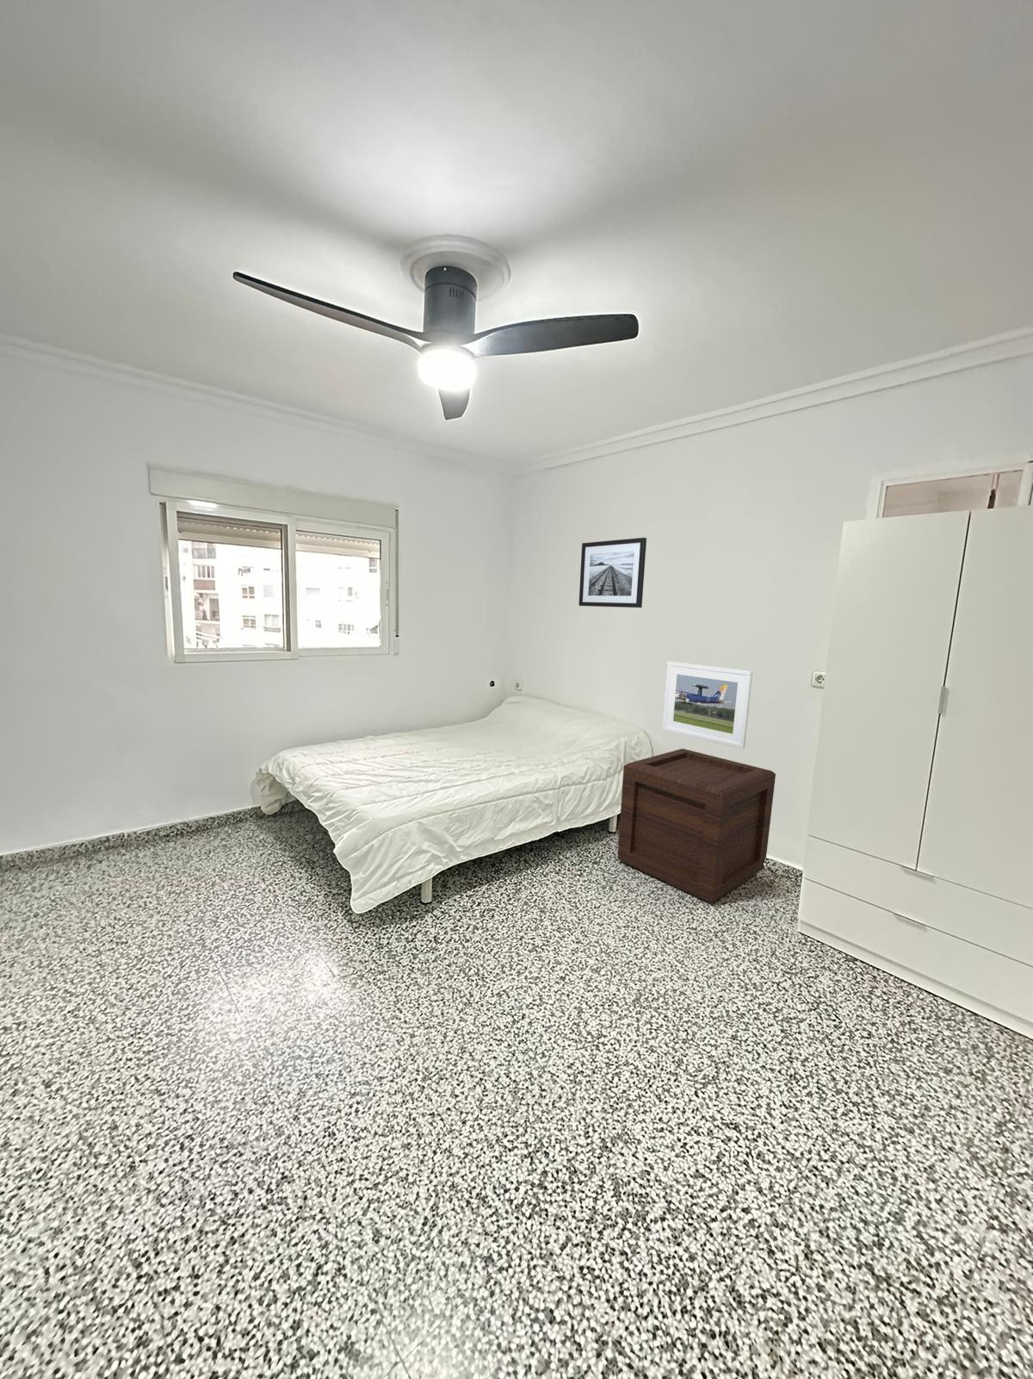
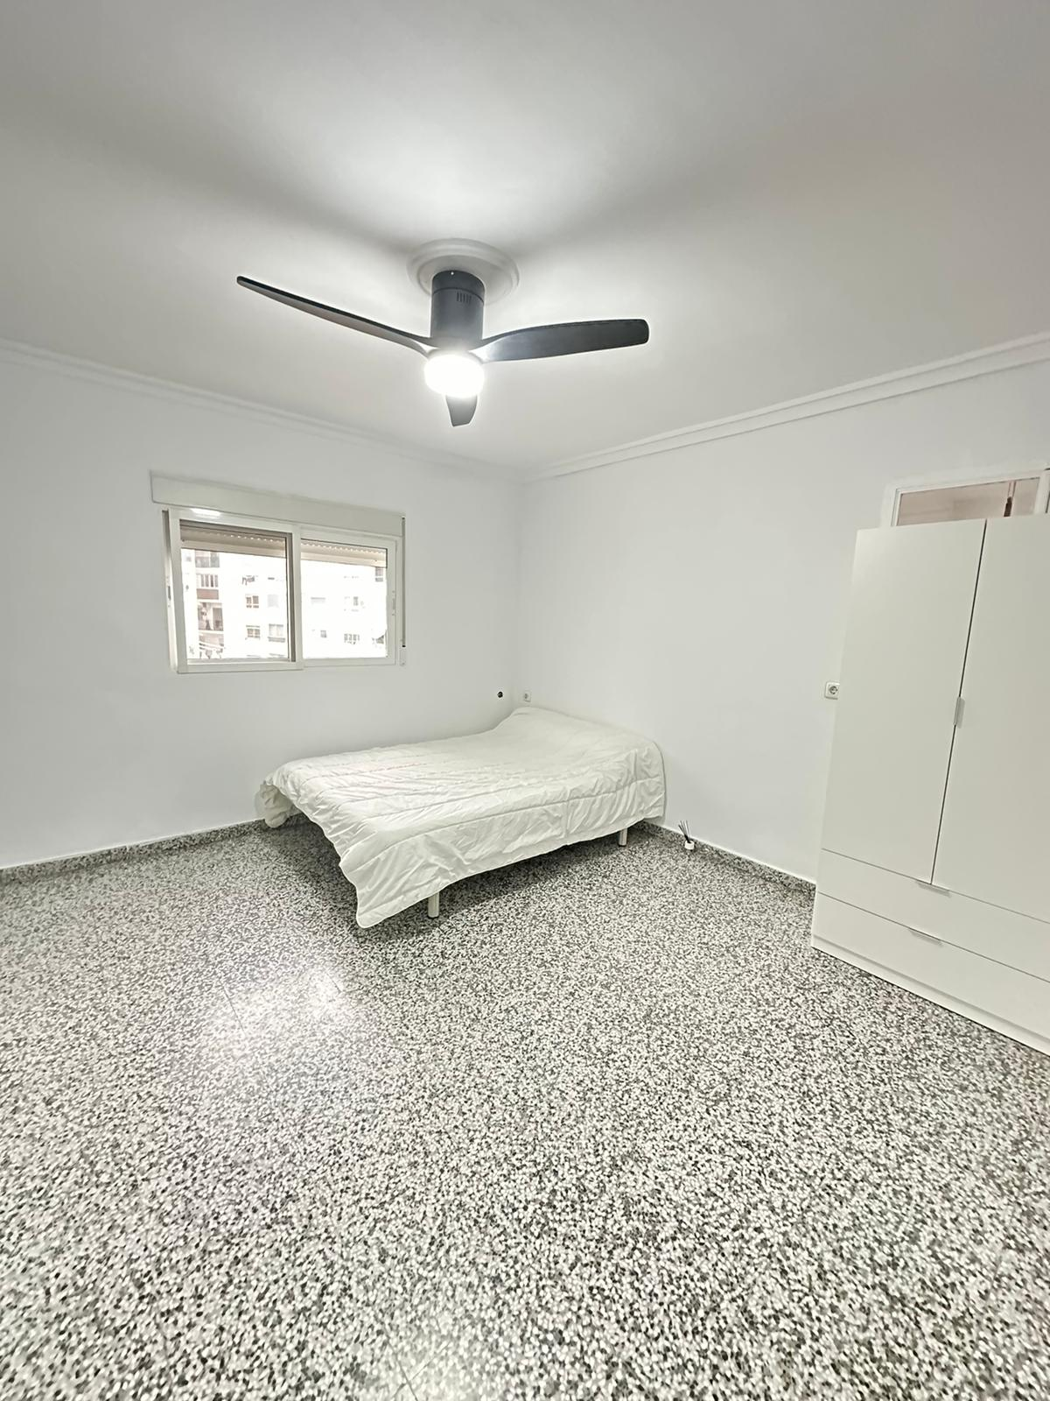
- wall art (610, 574)
- wooden crate (694, 817)
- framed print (704, 703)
